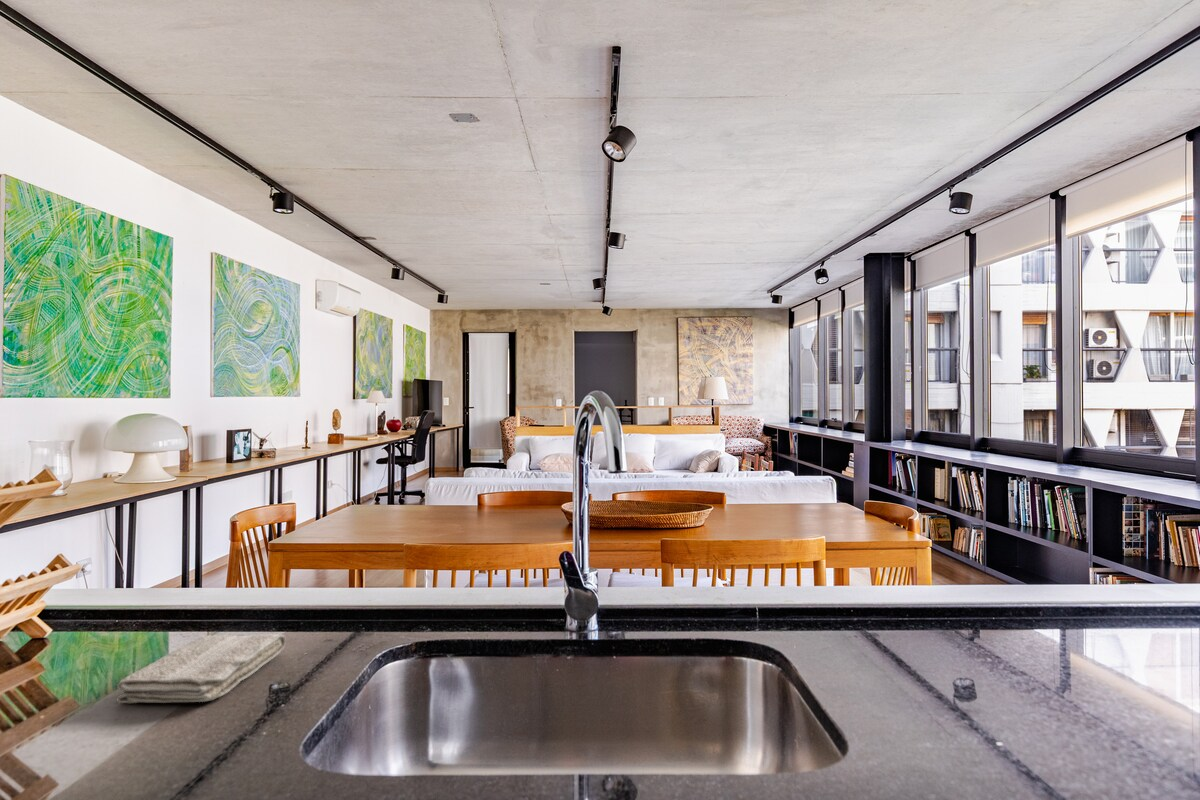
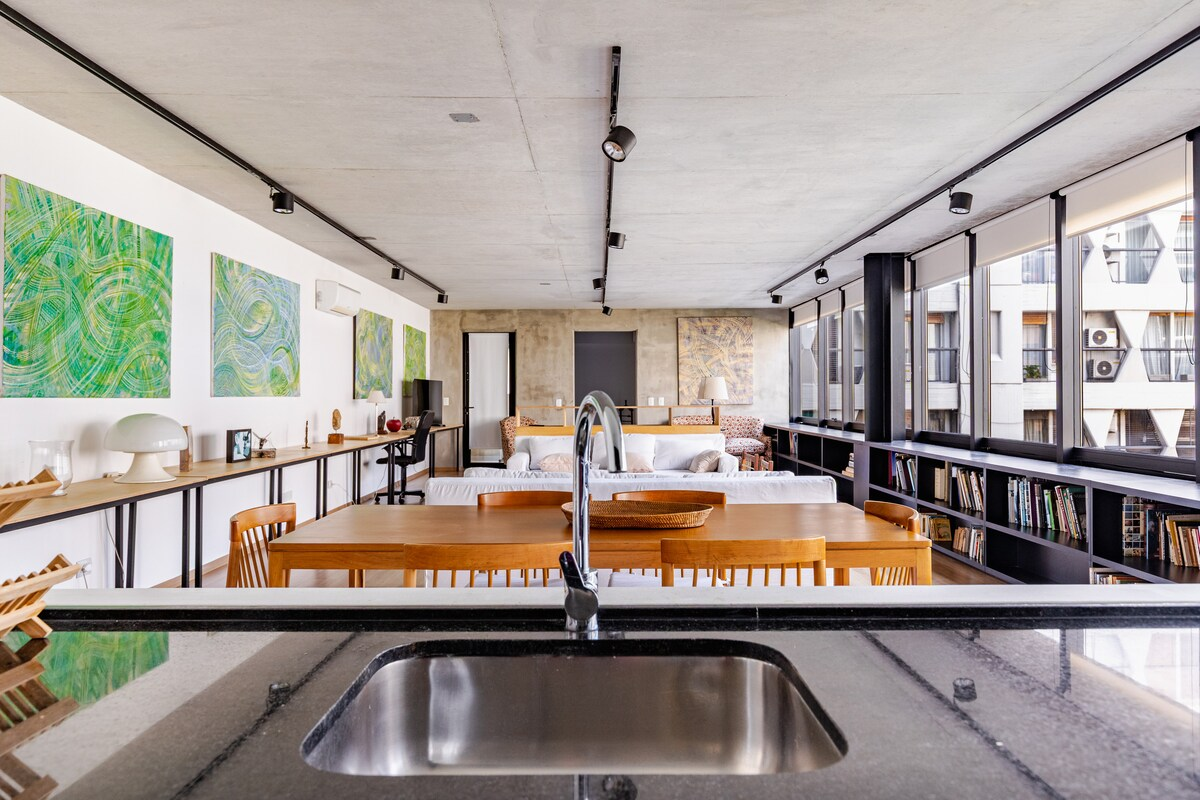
- washcloth (207, 663)
